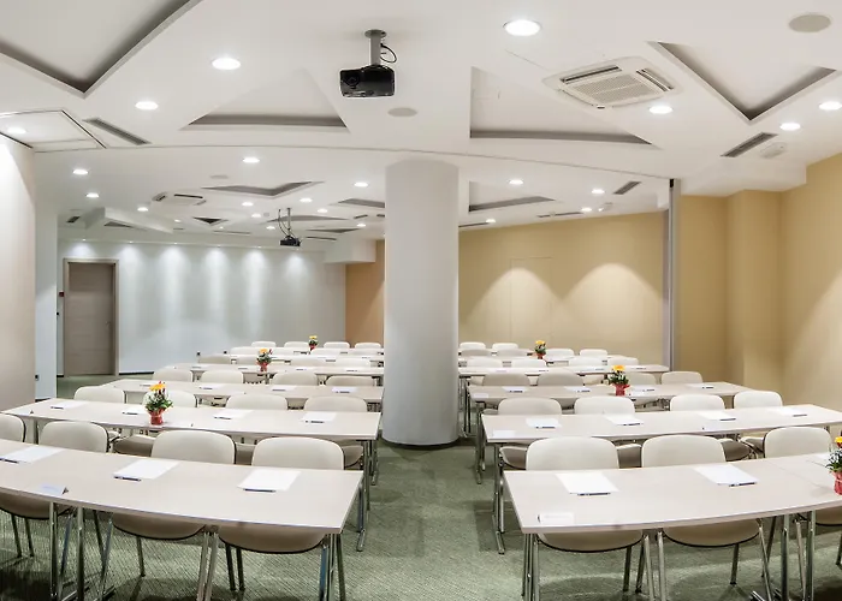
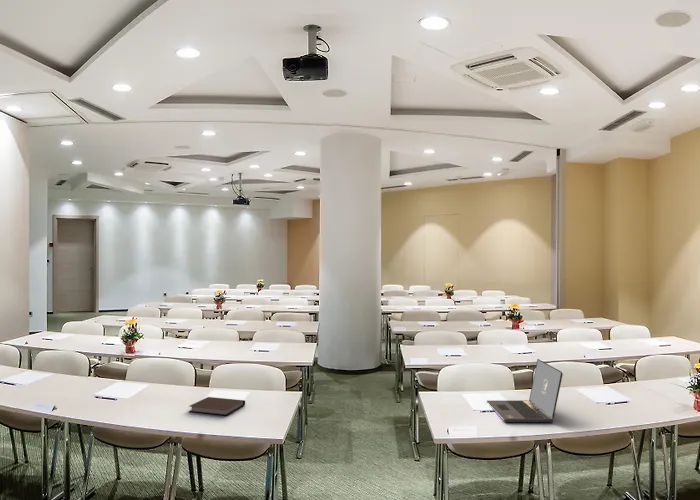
+ laptop (531, 389)
+ notebook (217, 405)
